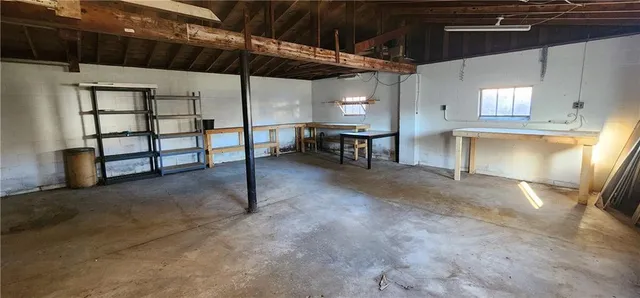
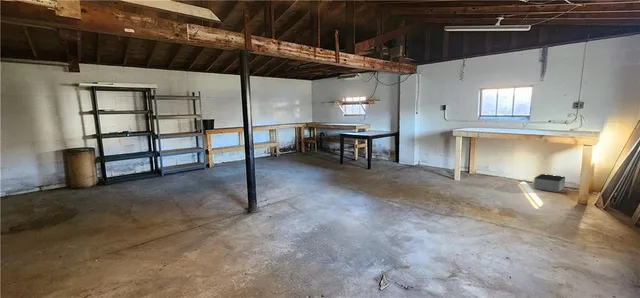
+ storage bin (549, 182)
